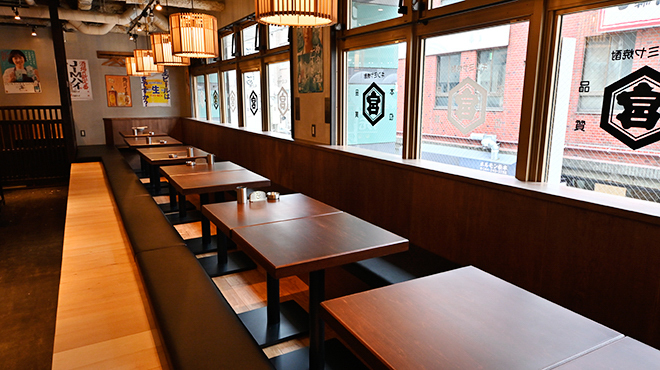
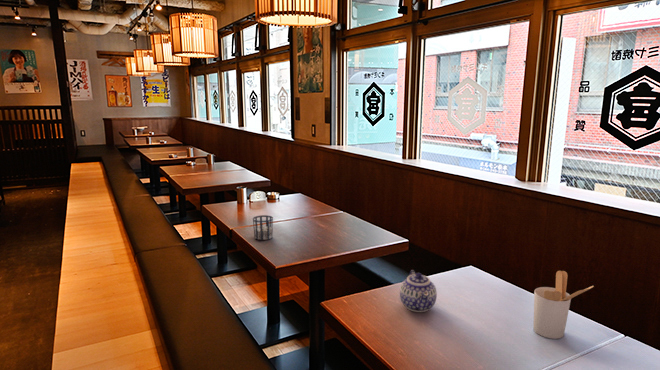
+ cup (263, 227)
+ teapot (418, 290)
+ utensil holder (560, 306)
